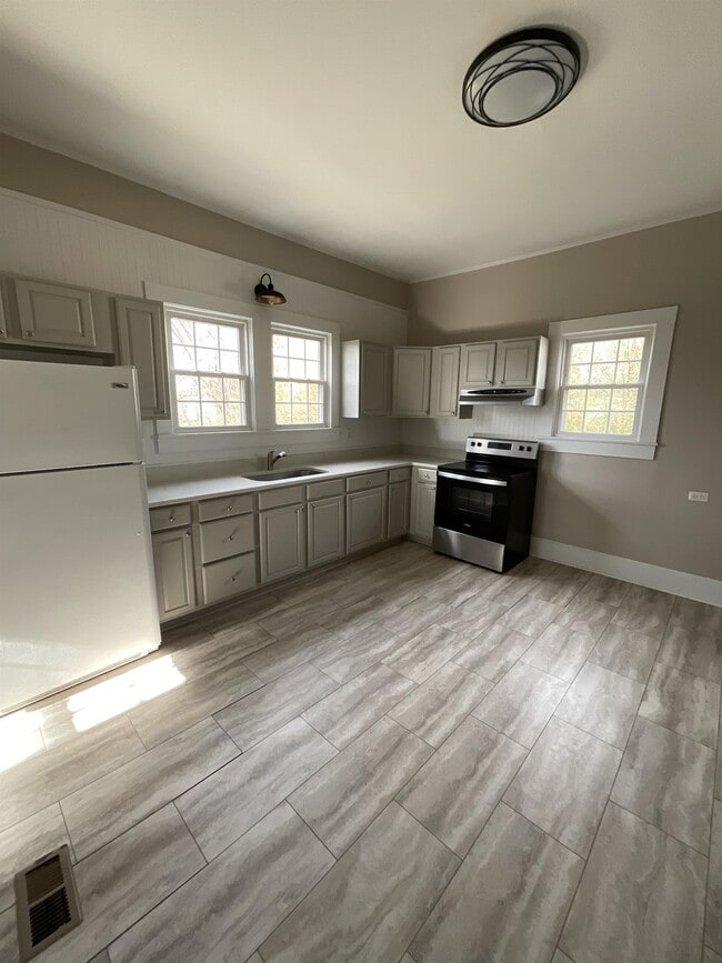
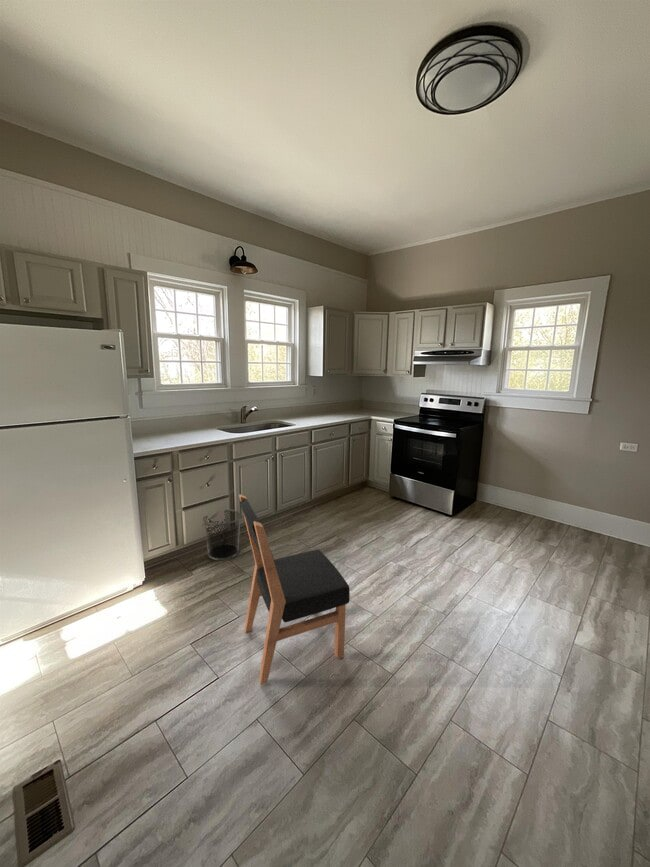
+ dining chair (292, 574)
+ waste bin (222, 534)
